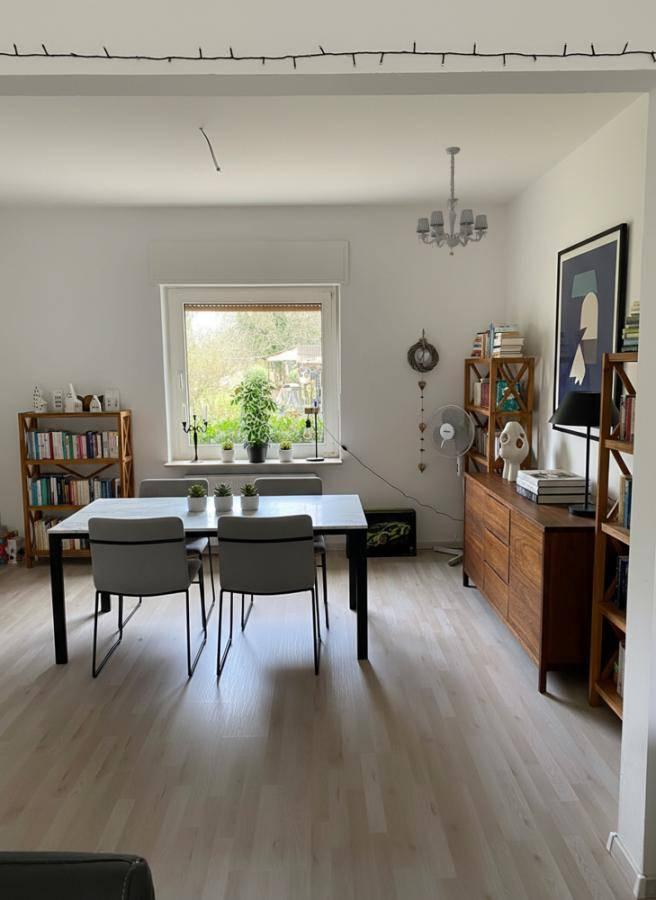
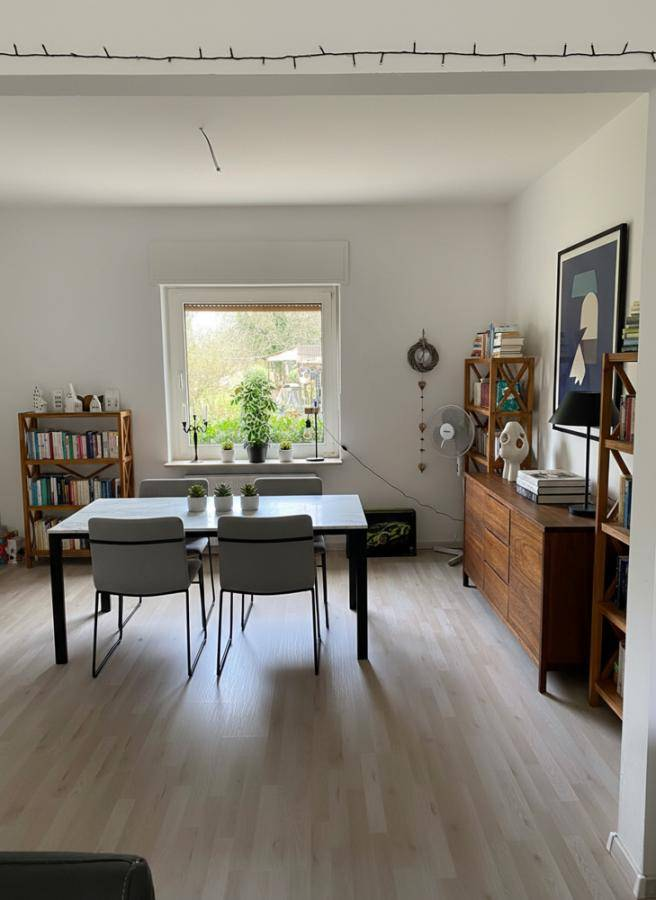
- chandelier (451, 202)
